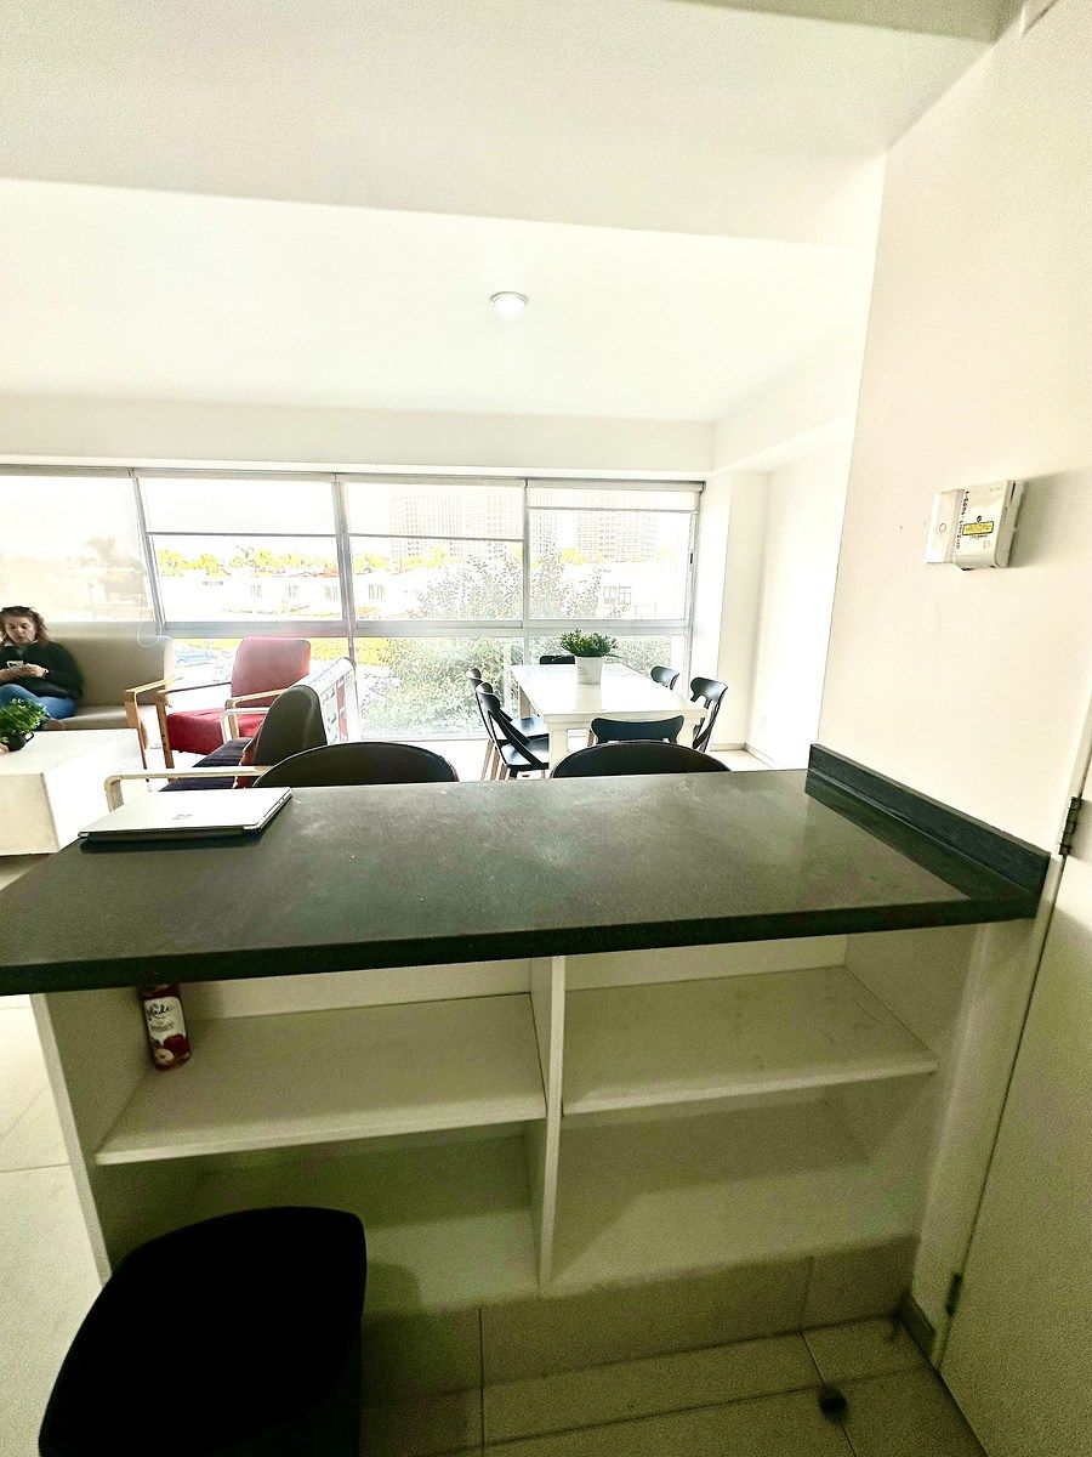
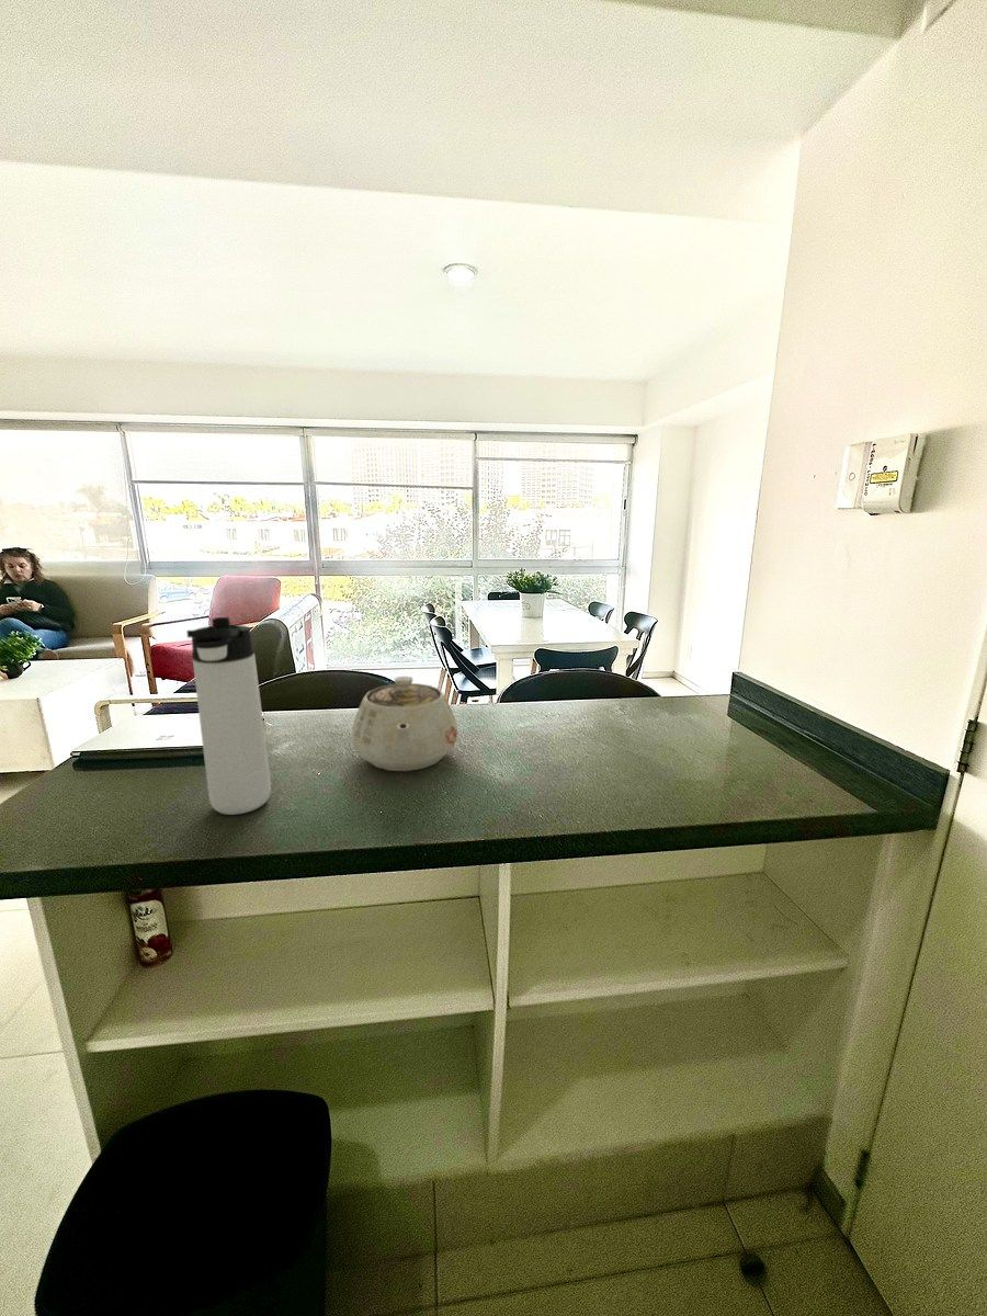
+ thermos bottle (228, 719)
+ teapot (405, 719)
